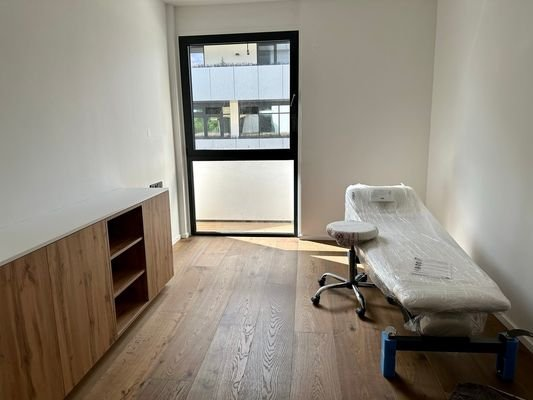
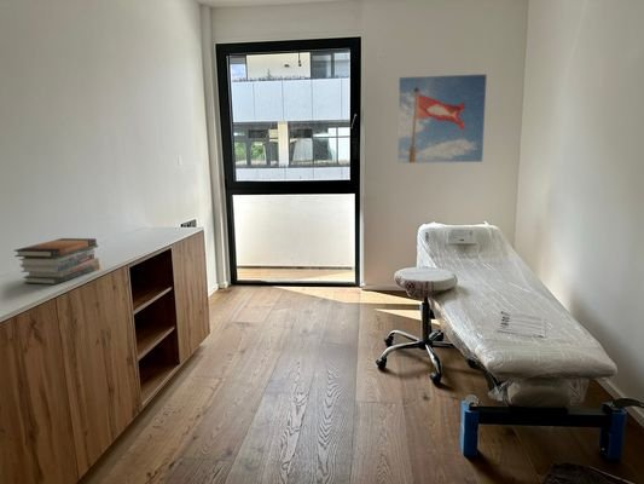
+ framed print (440, 120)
+ book stack (59, 259)
